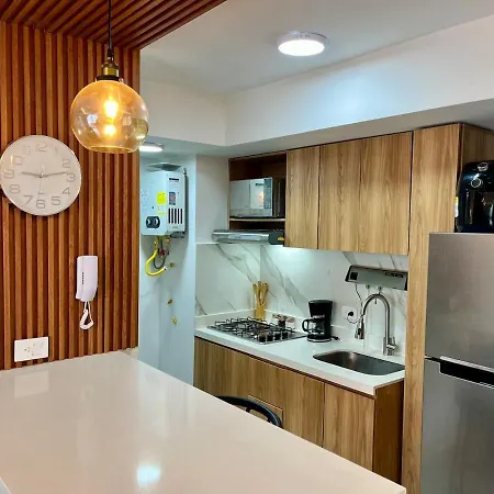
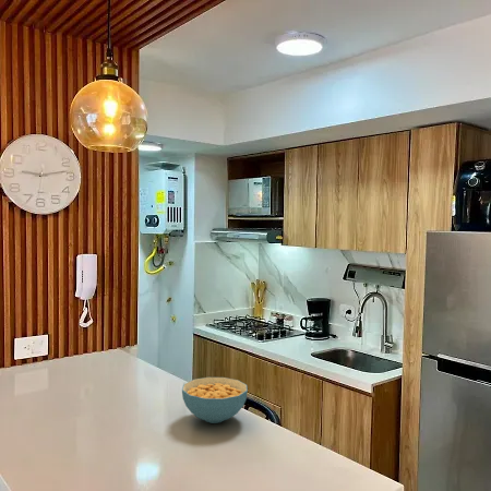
+ cereal bowl (214, 403)
